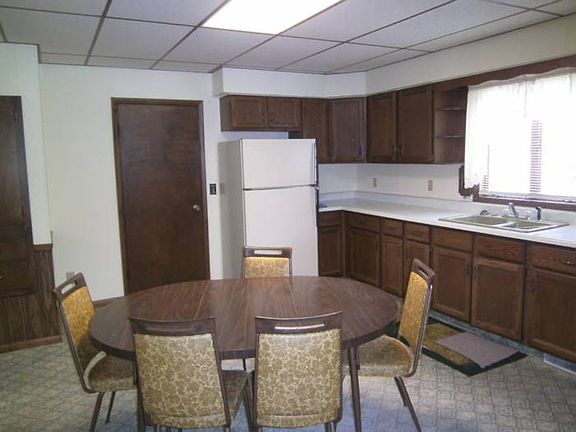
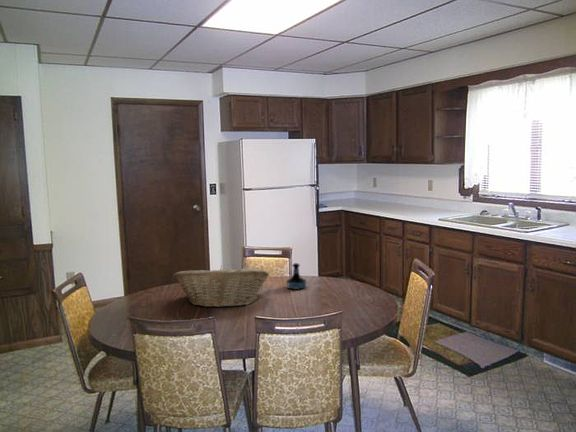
+ fruit basket (221, 282)
+ tequila bottle (296, 275)
